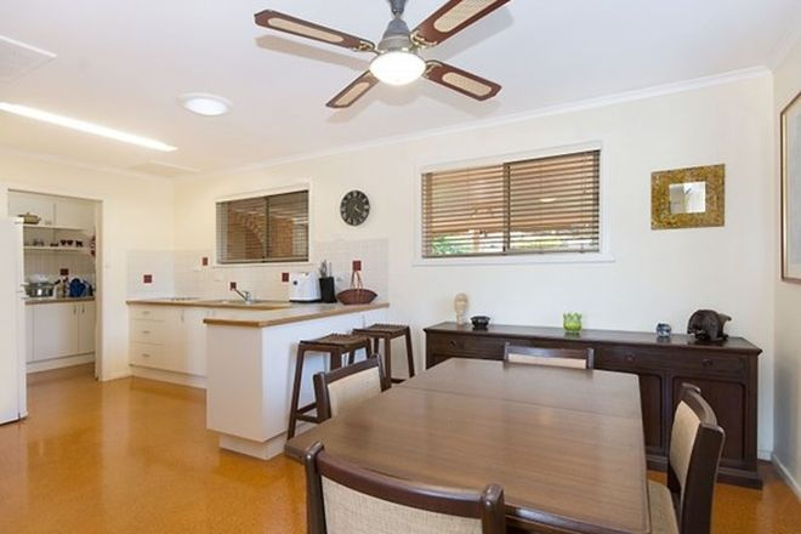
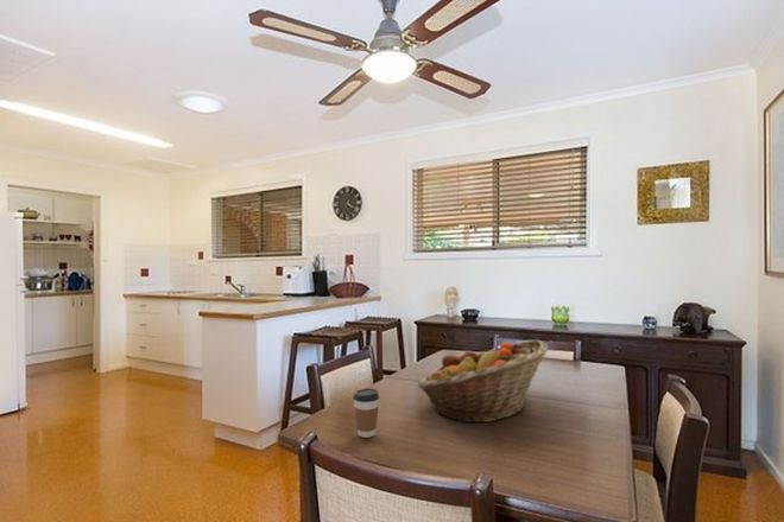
+ fruit basket (483, 374)
+ coffee cup (366, 413)
